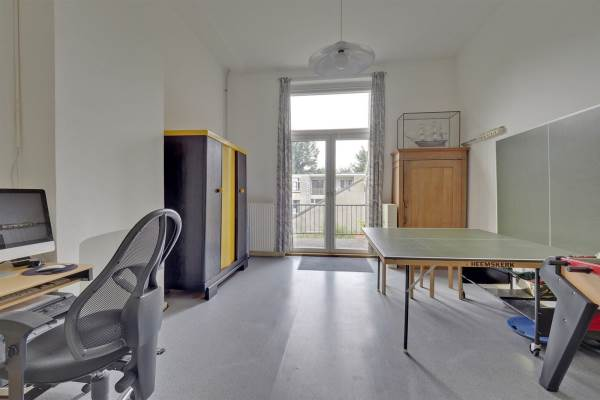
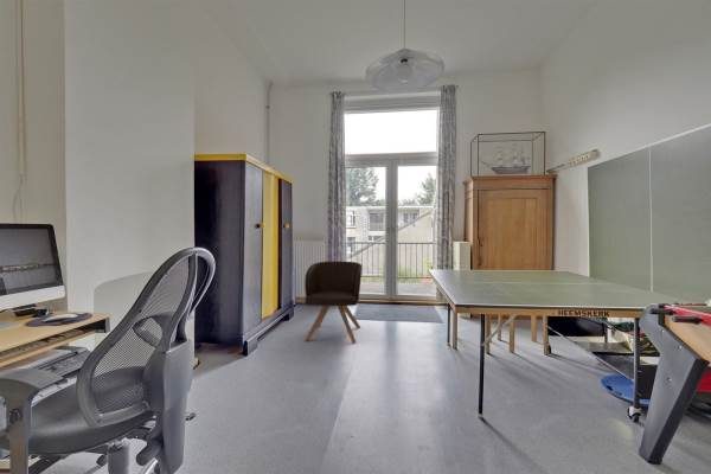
+ armchair (334, 297)
